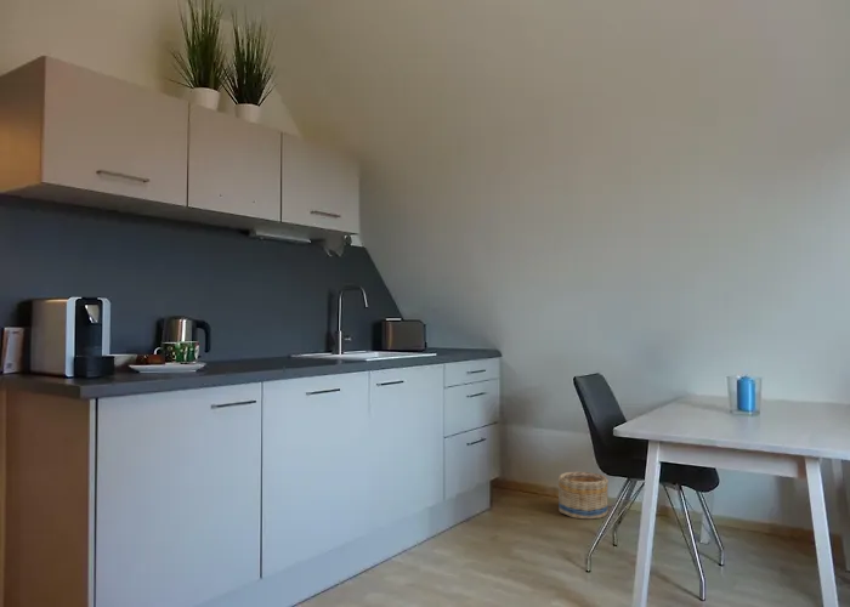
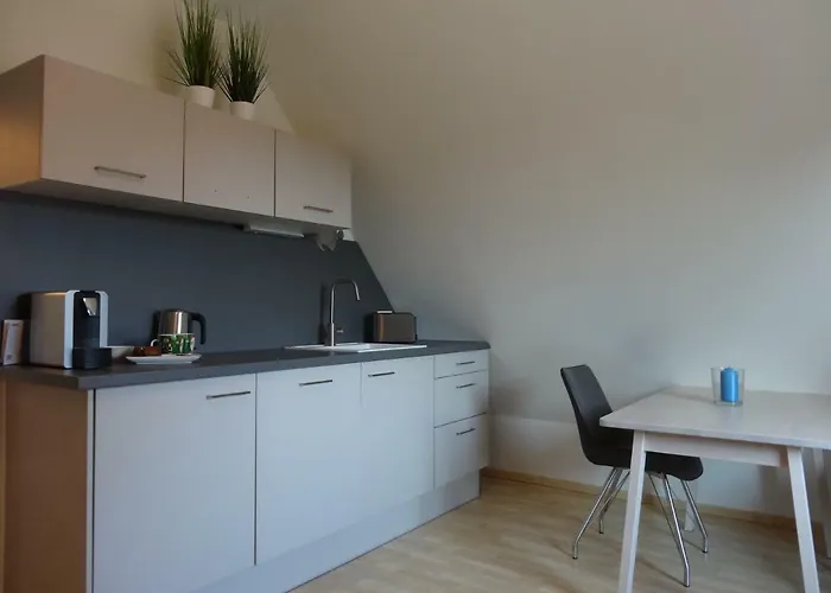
- basket (583, 494)
